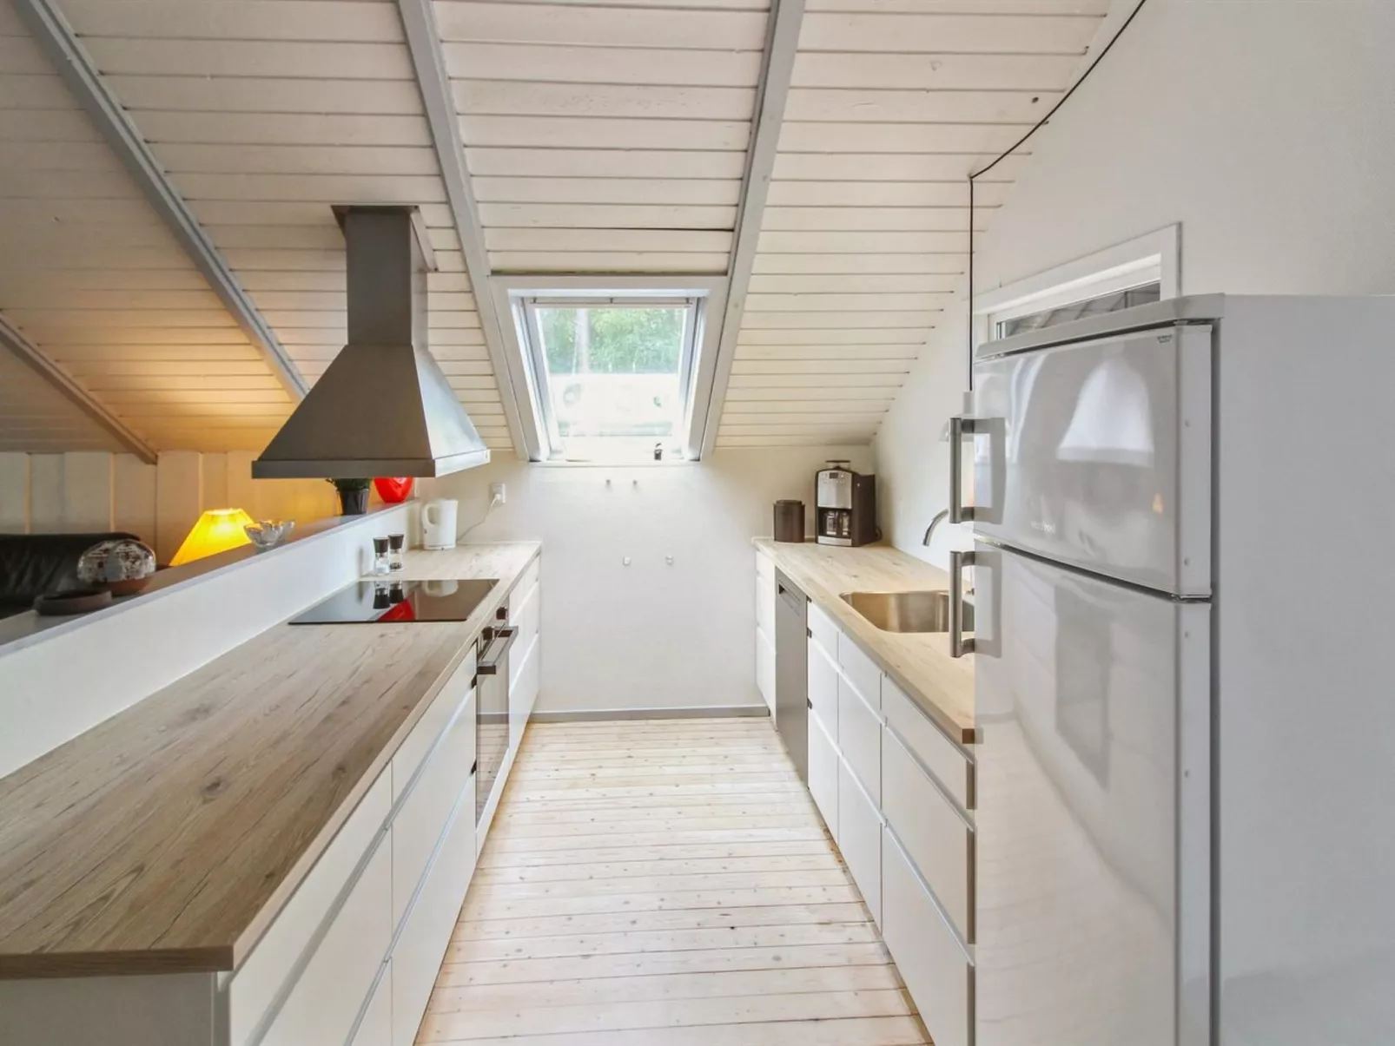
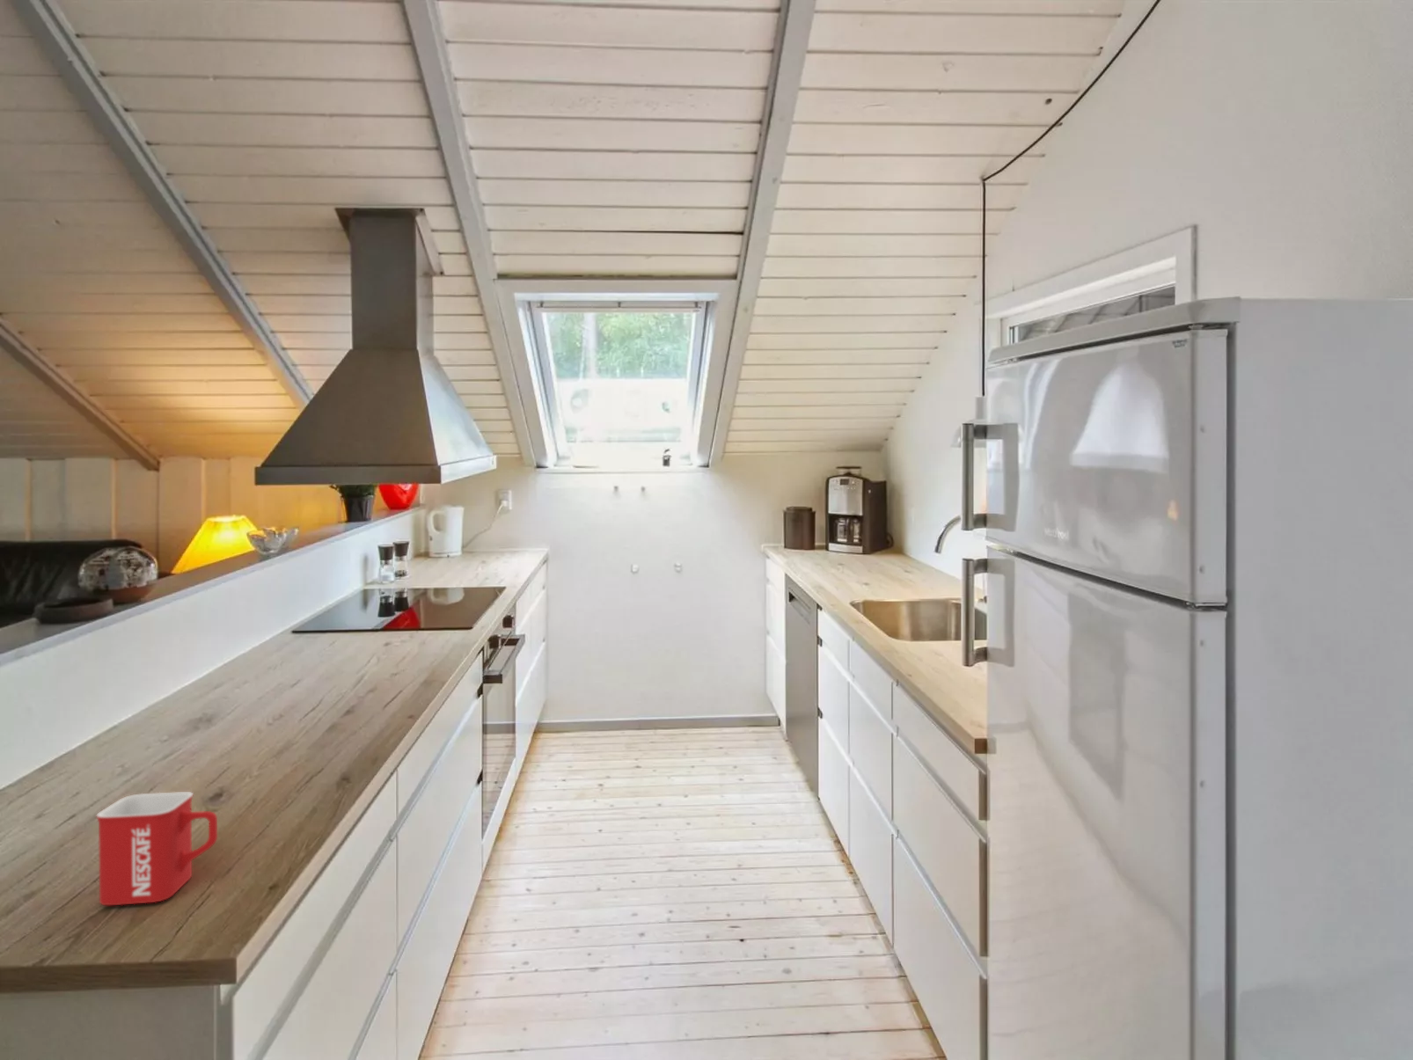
+ mug (164, 845)
